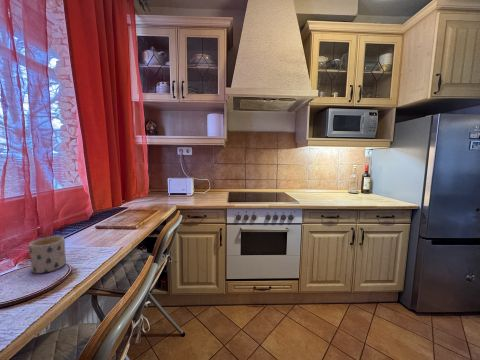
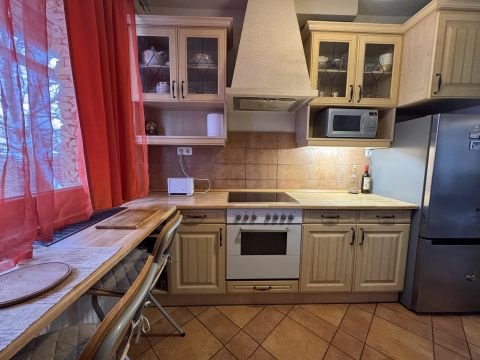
- mug (50, 251)
